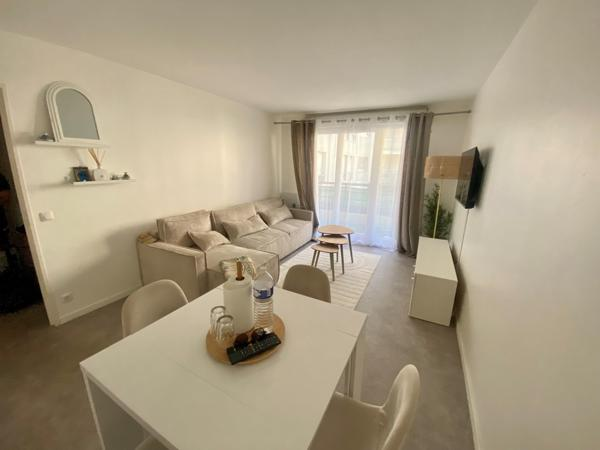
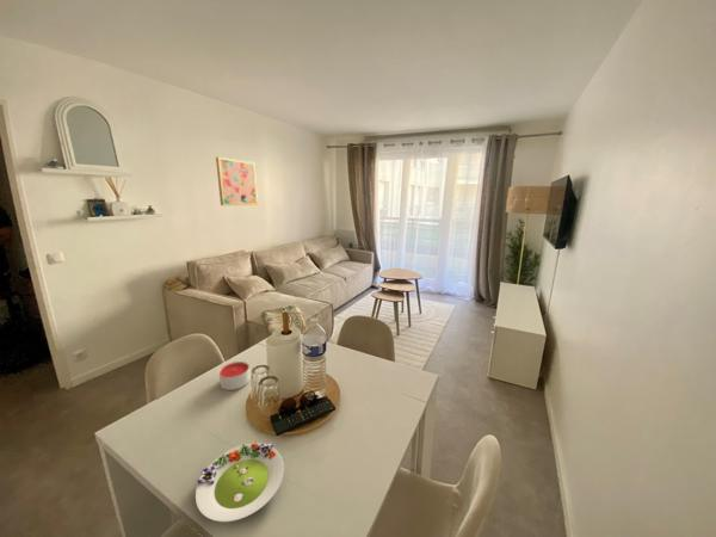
+ candle (234, 375)
+ wall art (237, 183)
+ salad plate (241, 479)
